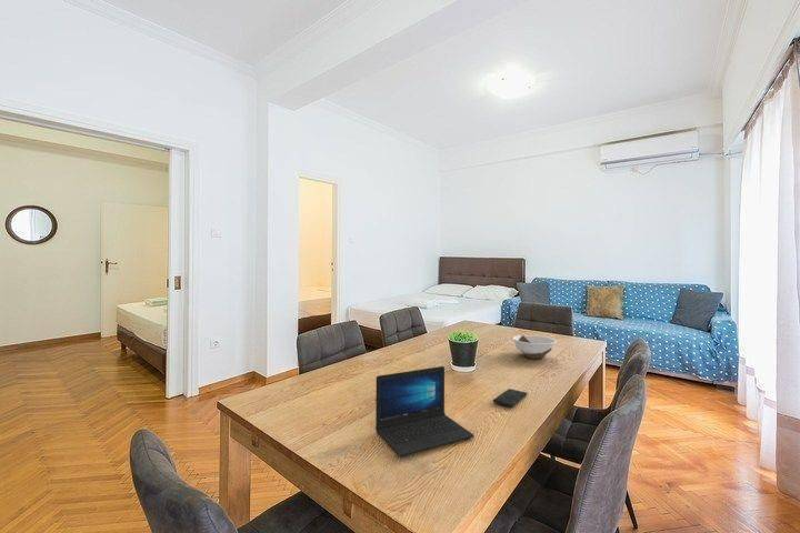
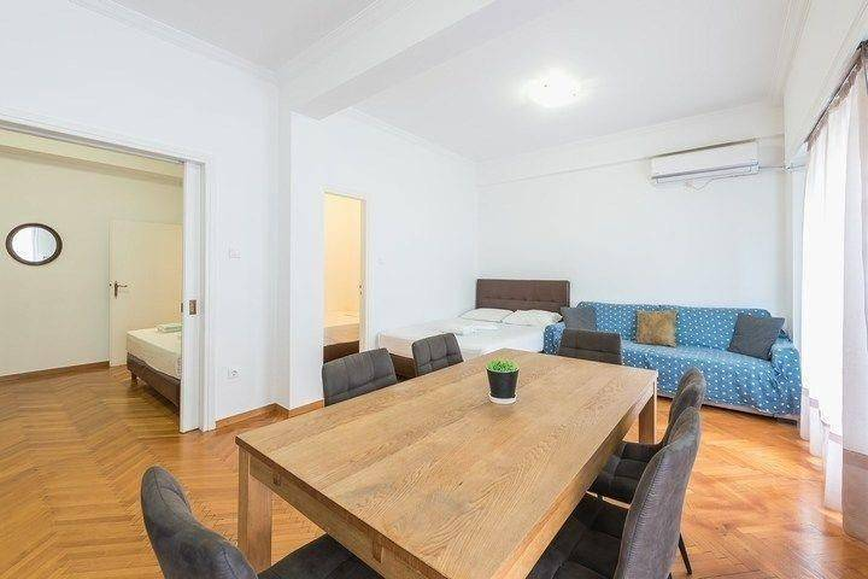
- laptop (423, 405)
- bowl (533, 348)
- smartphone (510, 396)
